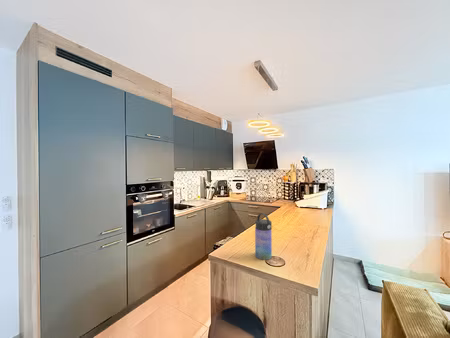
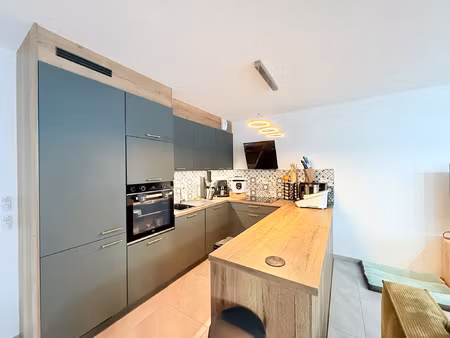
- water bottle (263, 234)
